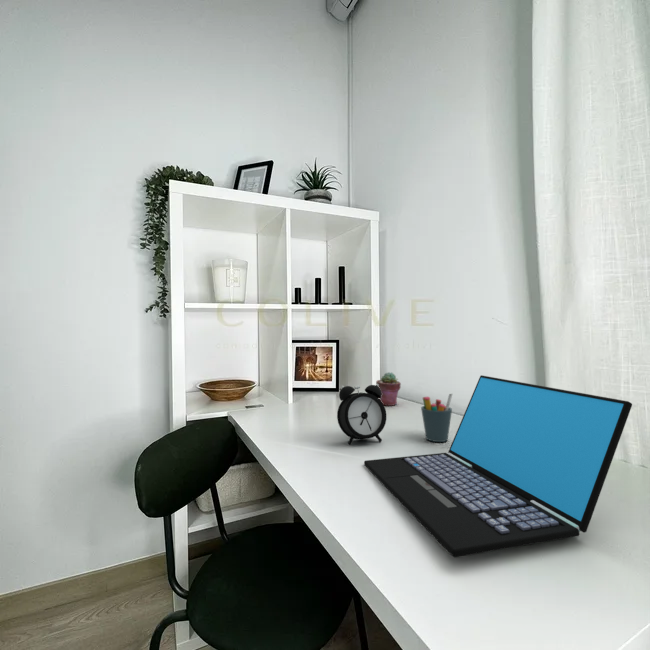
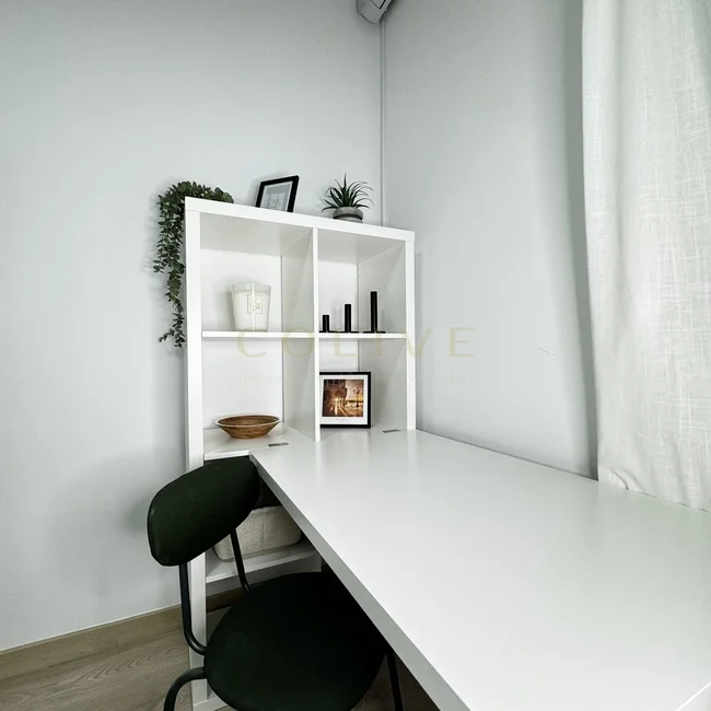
- alarm clock (362, 413)
- pen holder (436, 415)
- potted succulent (388, 388)
- laptop (472, 439)
